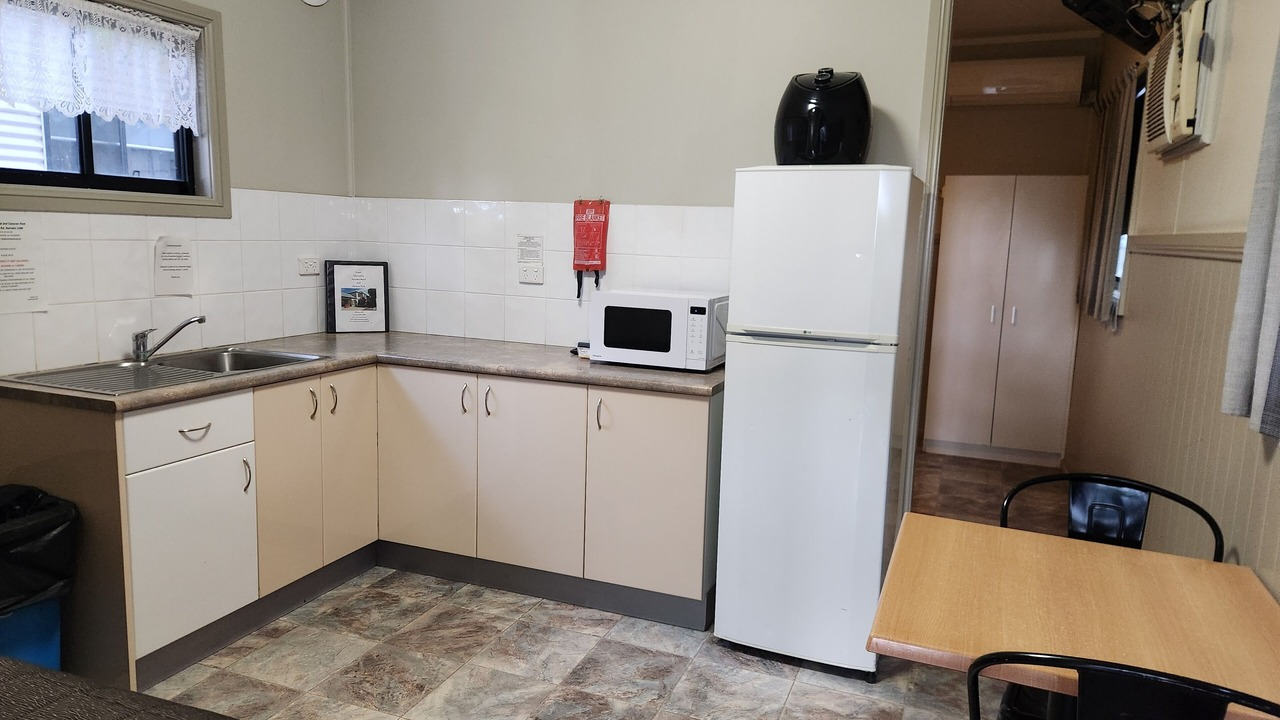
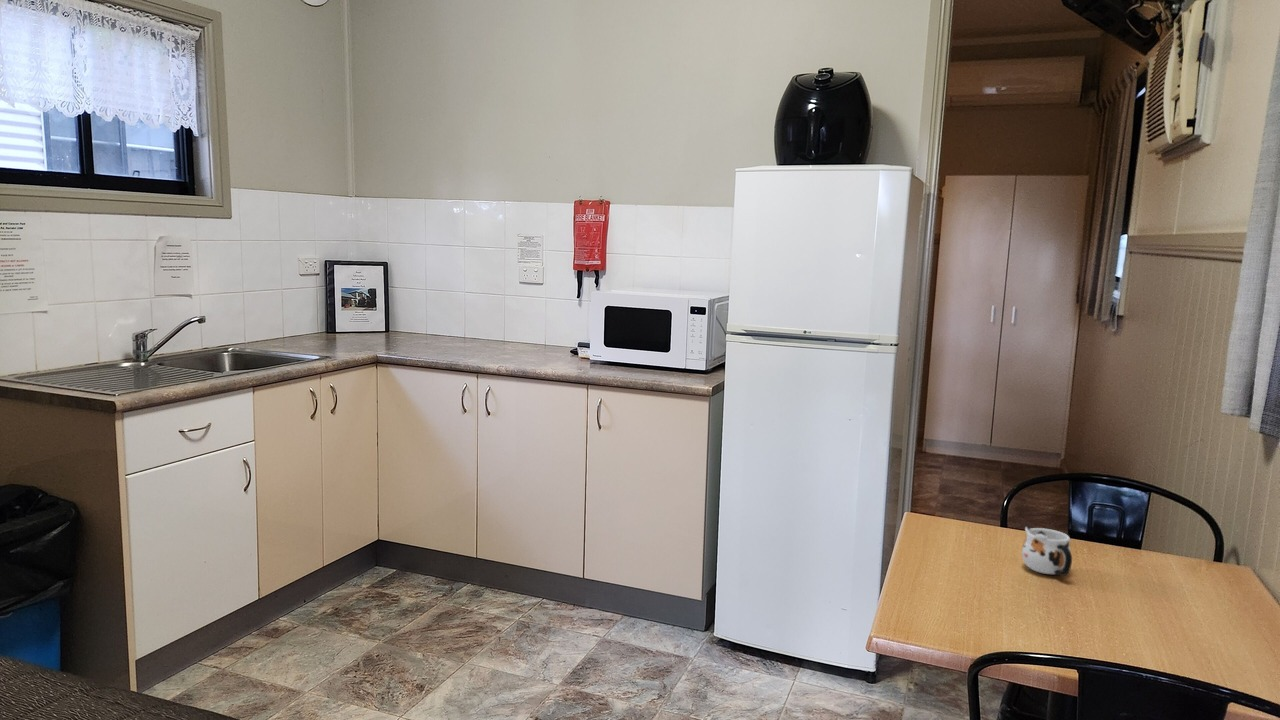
+ mug (1050, 551)
